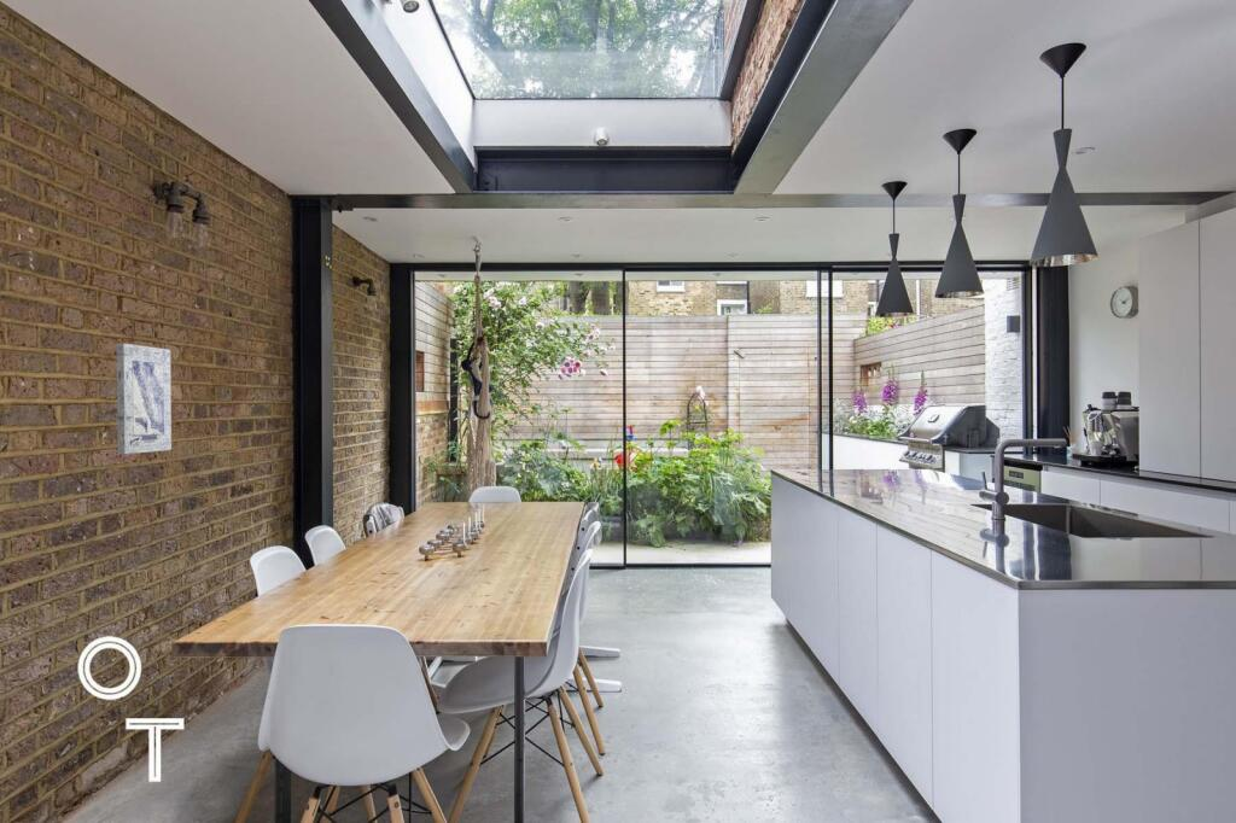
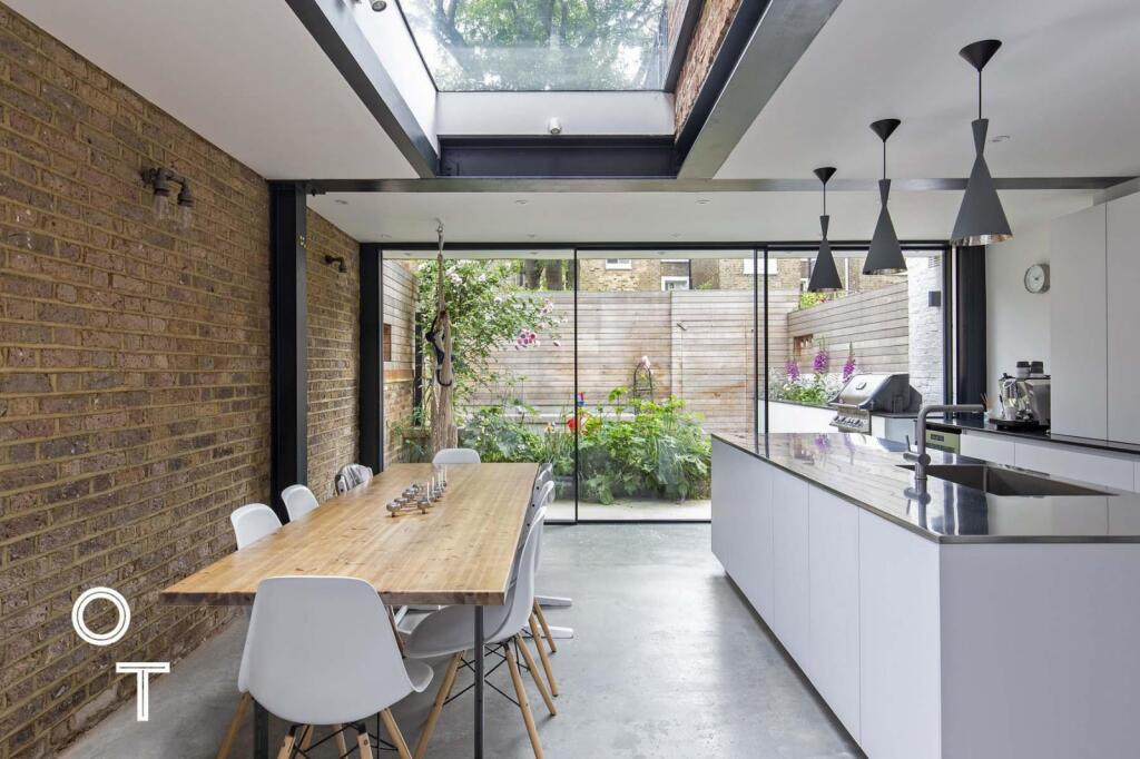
- wall art (145, 398)
